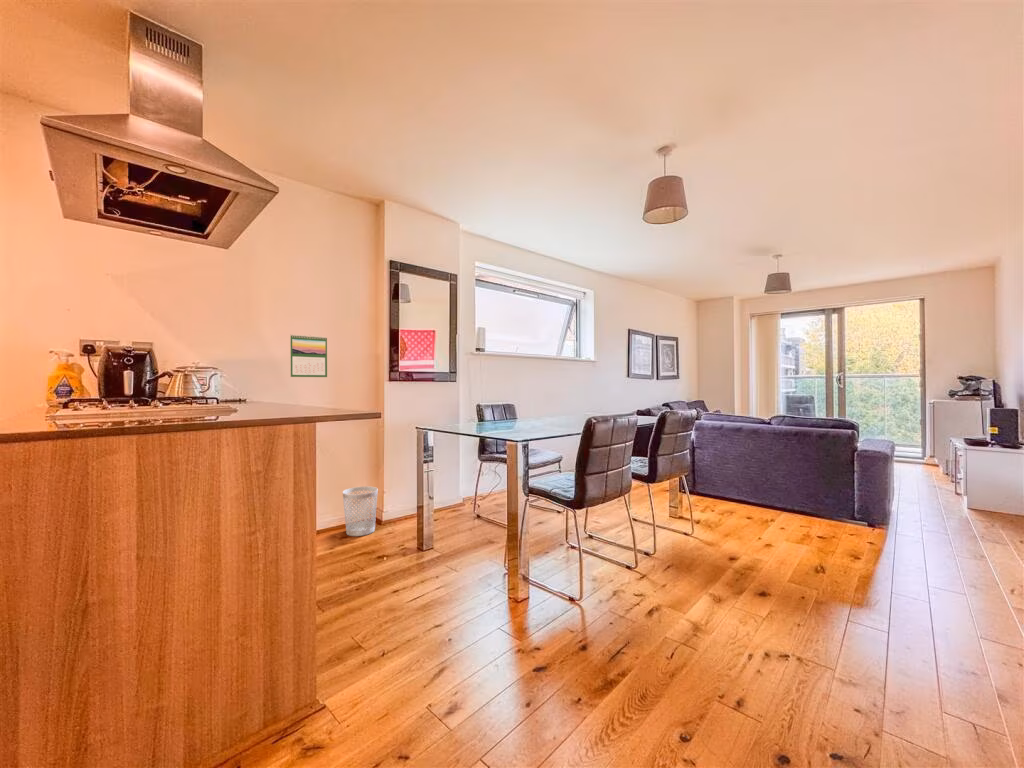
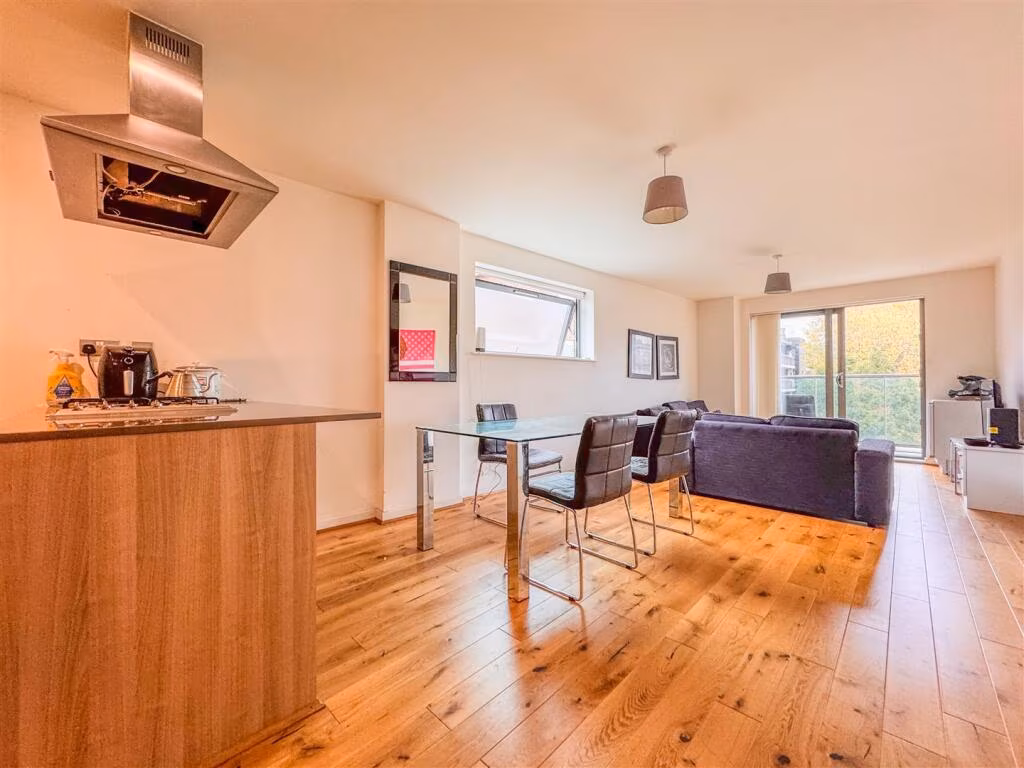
- calendar (309, 355)
- wastebasket (360, 511)
